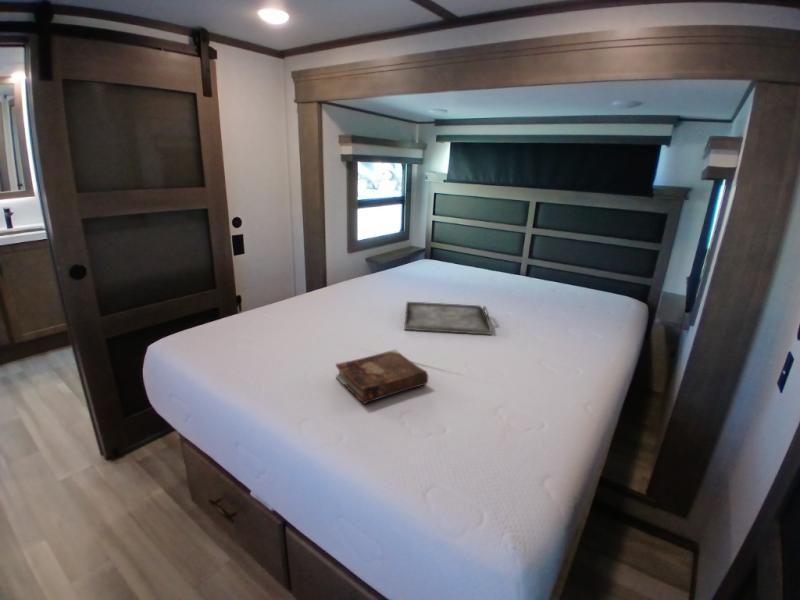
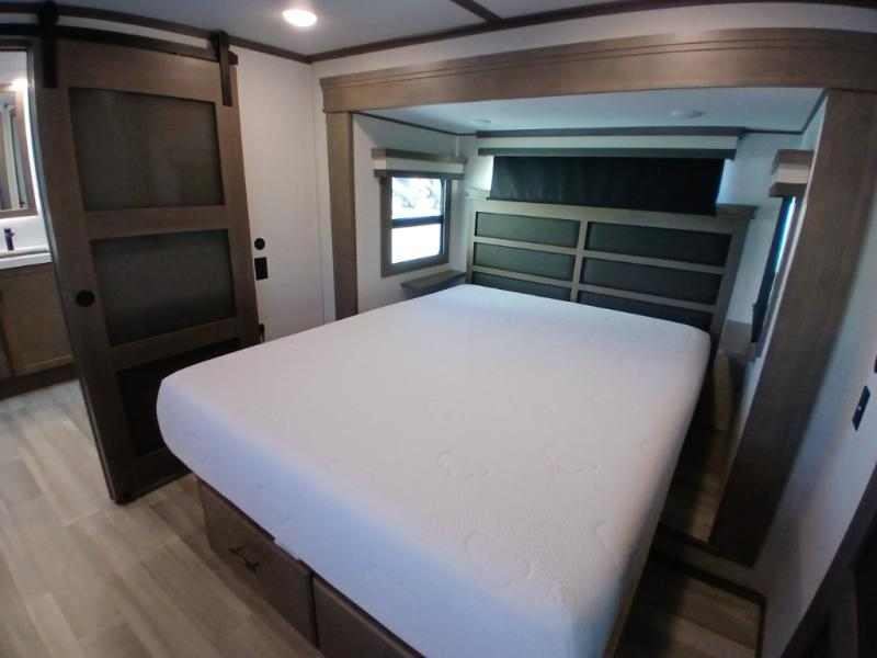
- book (381, 375)
- serving tray (445, 312)
